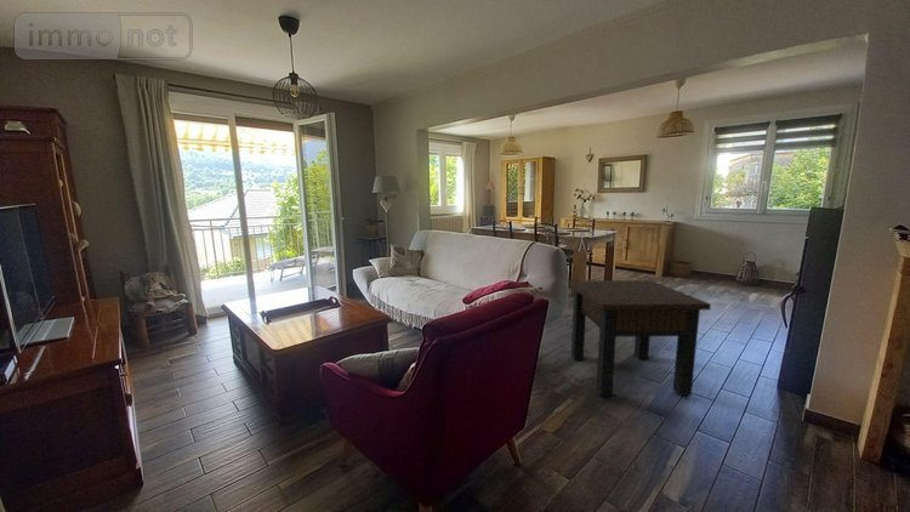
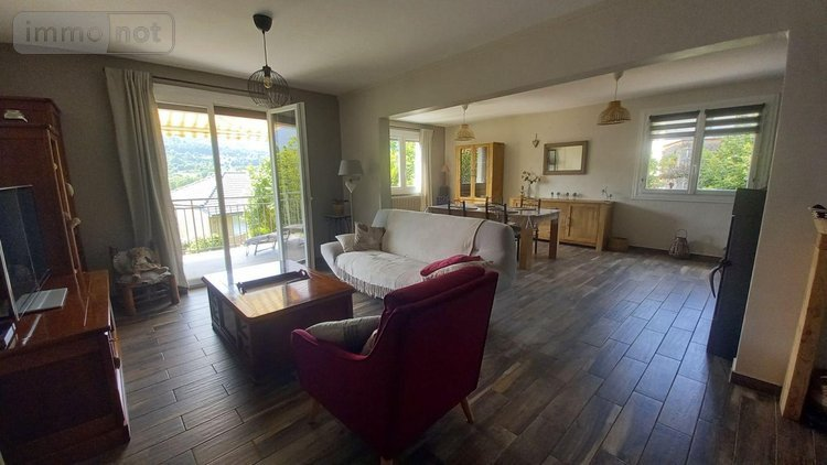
- side table (626, 332)
